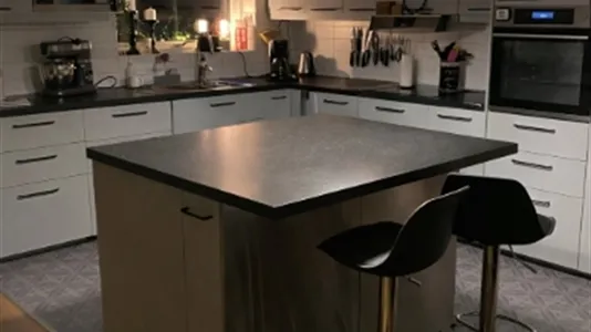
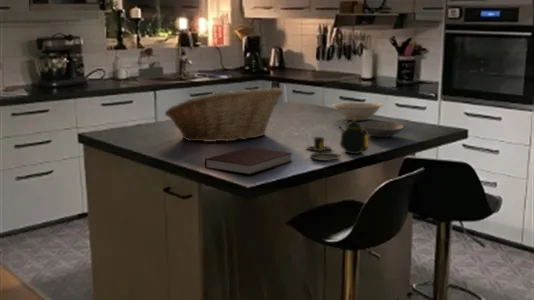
+ bowl (380, 129)
+ bowl (357, 111)
+ fruit basket (226, 111)
+ notebook (249, 160)
+ teapot (323, 137)
